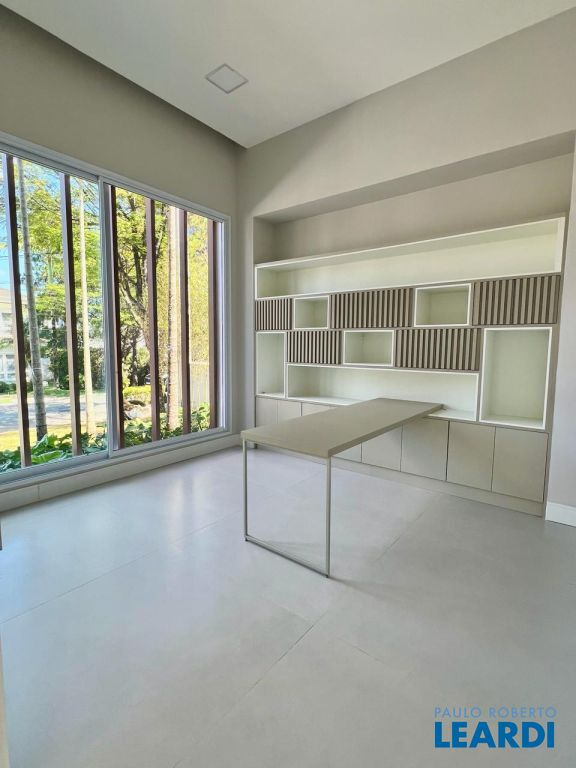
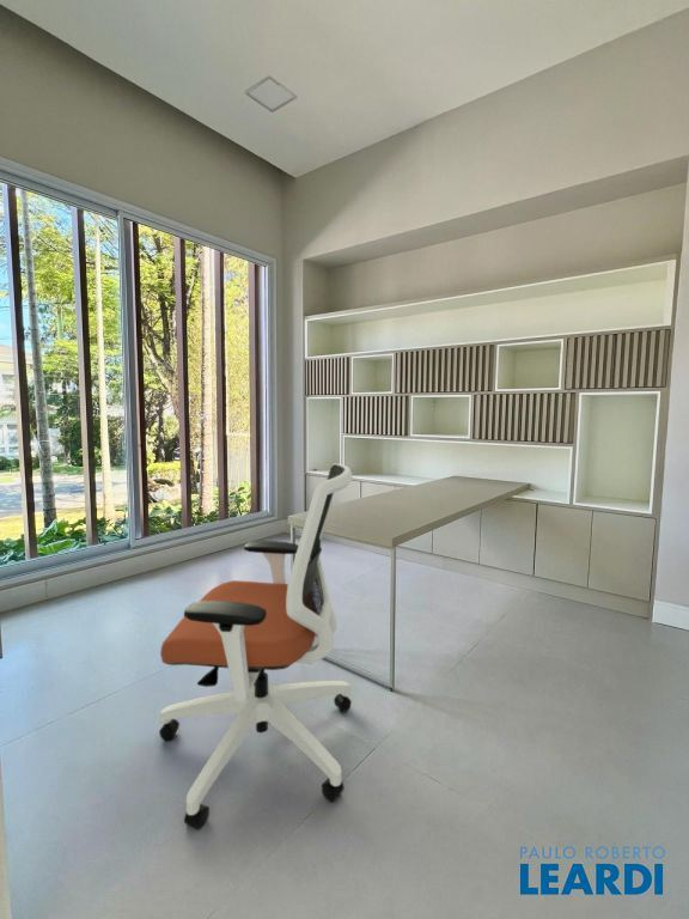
+ office chair (251, 610)
